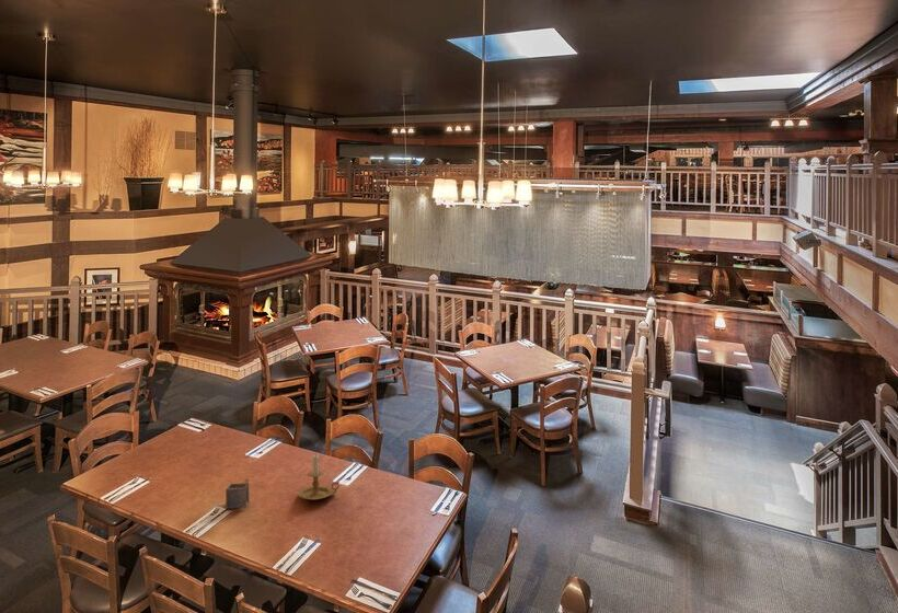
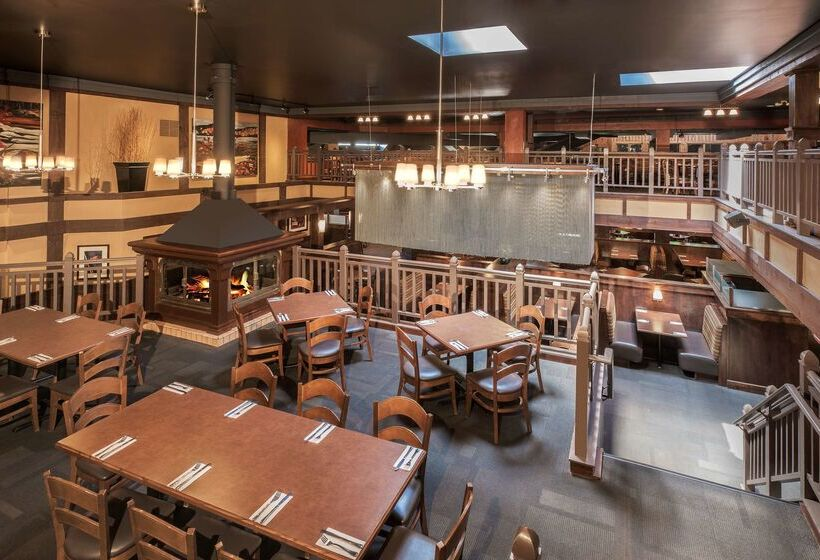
- candle holder (315, 475)
- napkin holder (238, 491)
